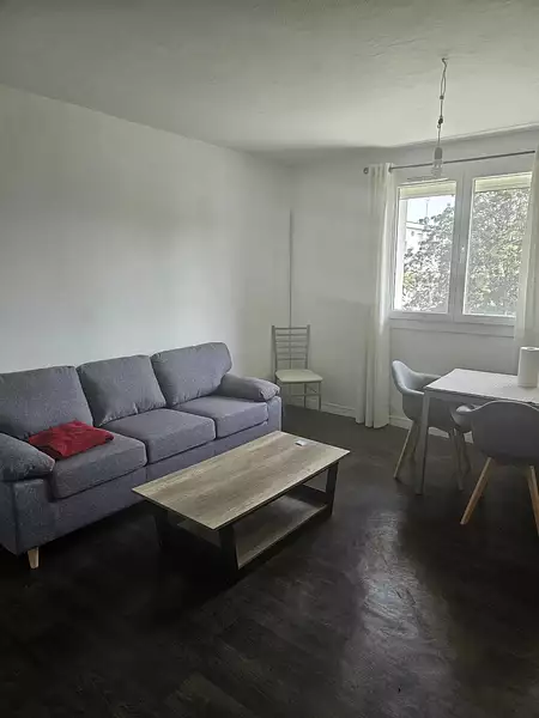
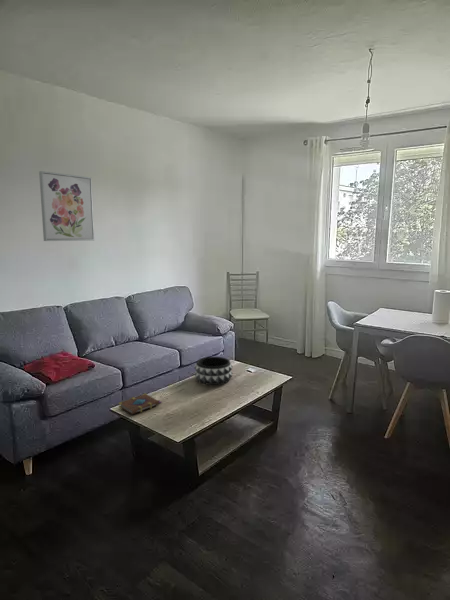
+ book (141, 402)
+ wall art (68, 208)
+ decorative bowl (213, 370)
